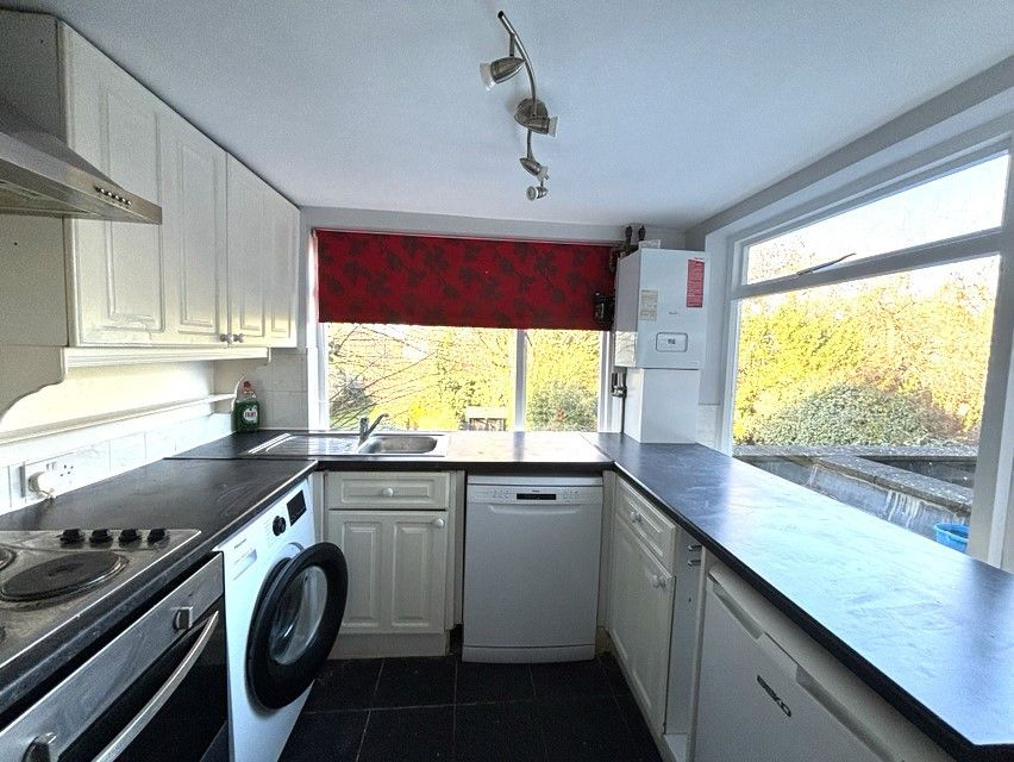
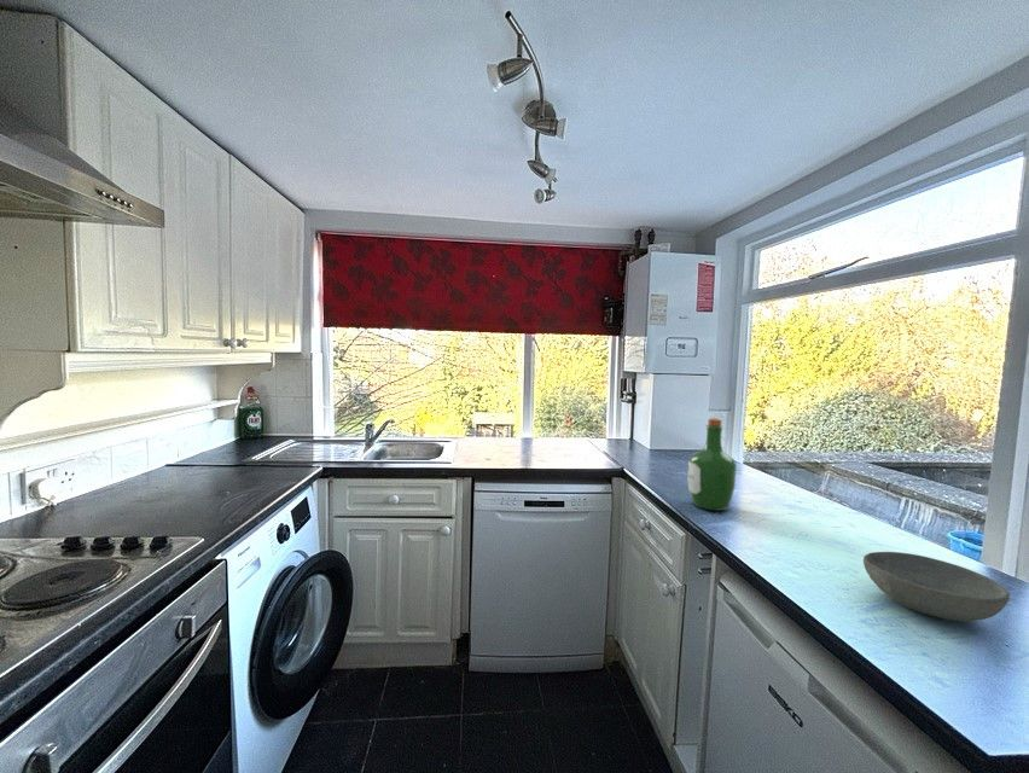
+ wine bottle (711, 461)
+ bowl (928, 589)
